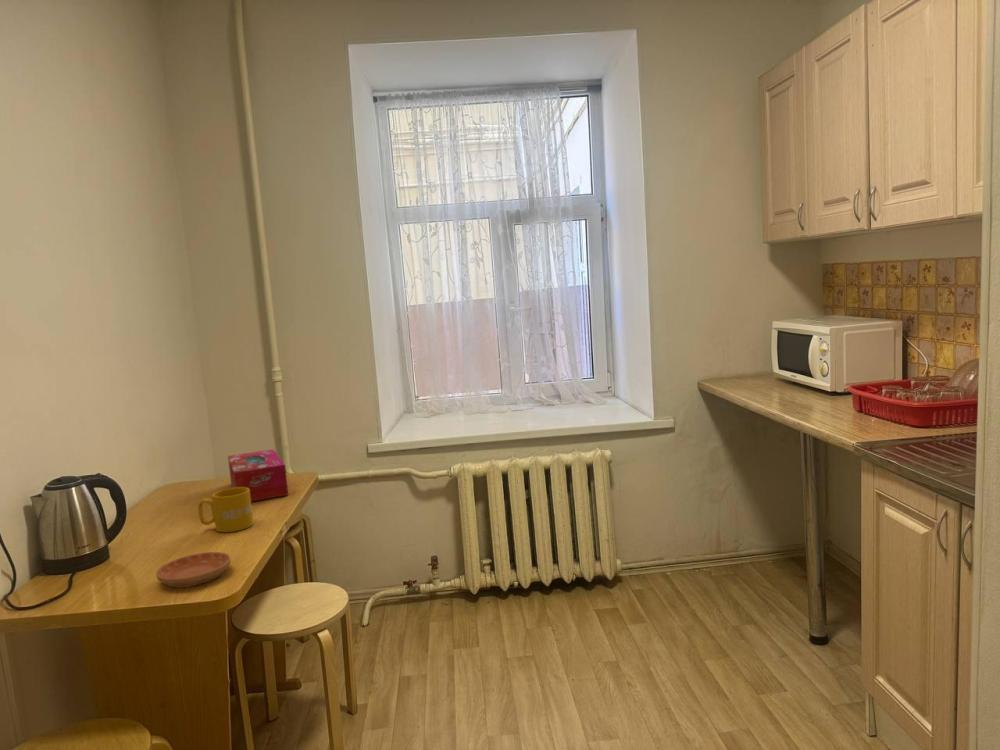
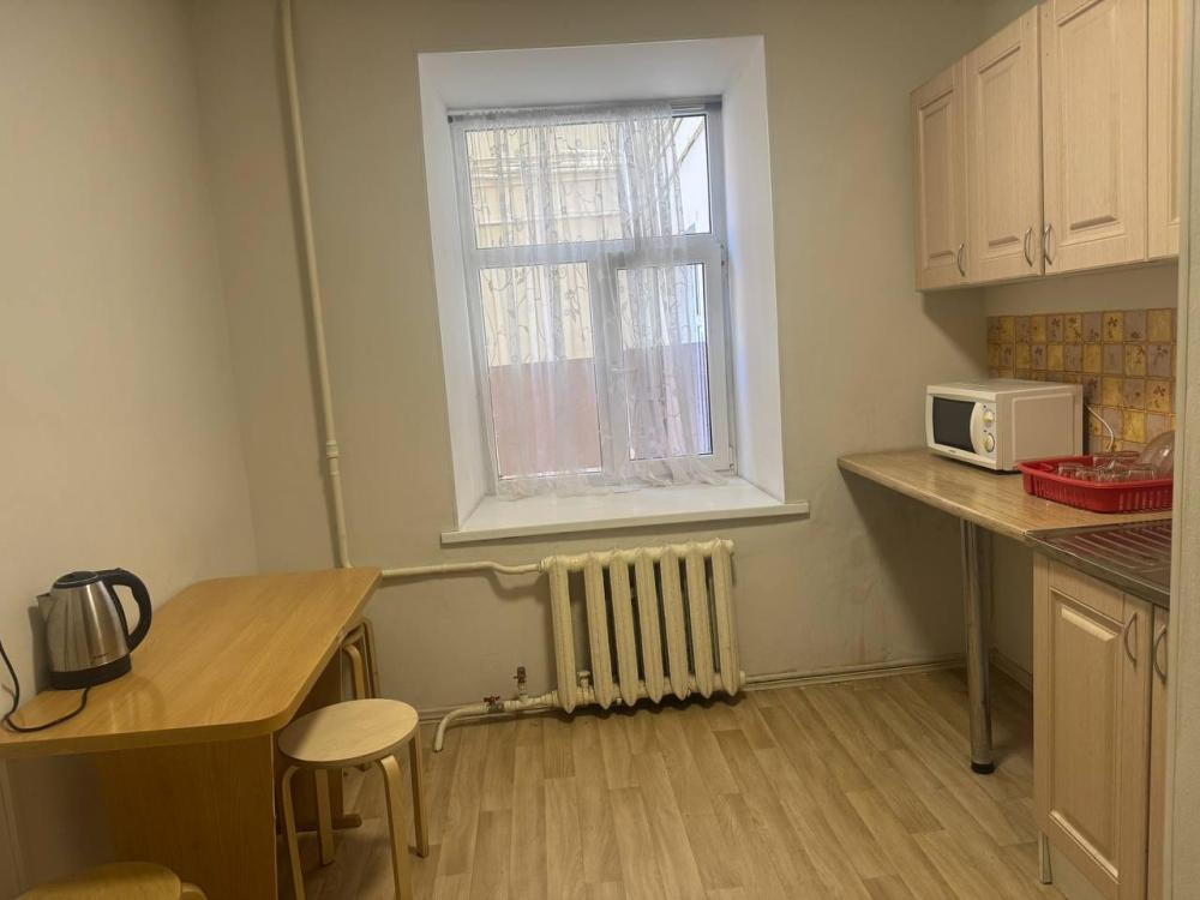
- mug (225, 509)
- saucer (194, 570)
- tissue box (256, 474)
